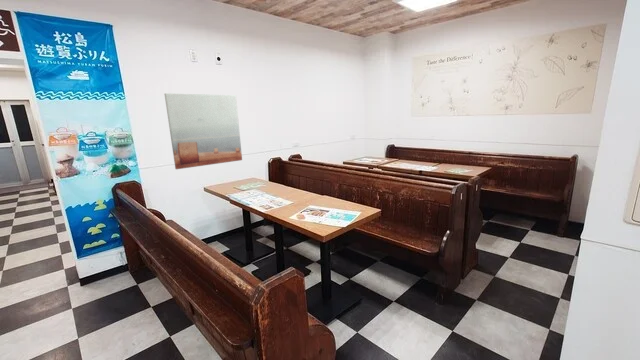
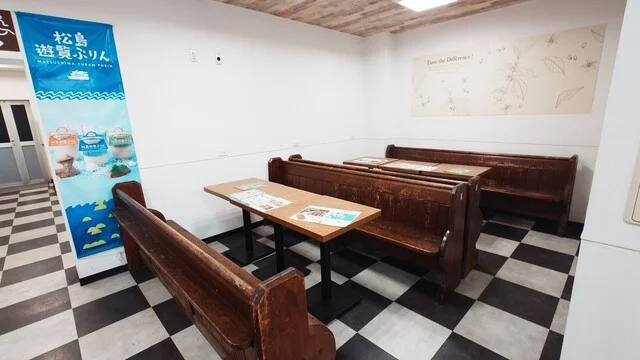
- wall art (207, 130)
